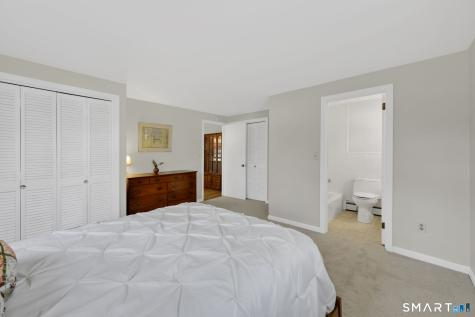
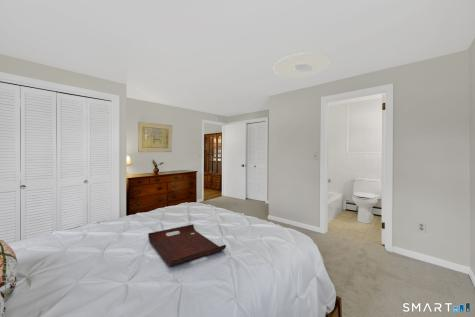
+ serving tray (184, 242)
+ ceiling light (300, 64)
